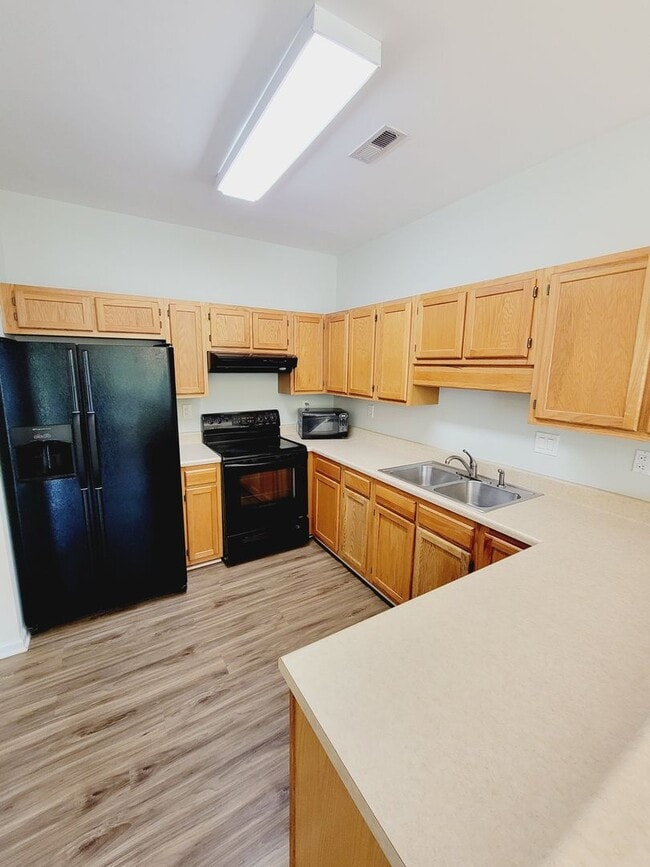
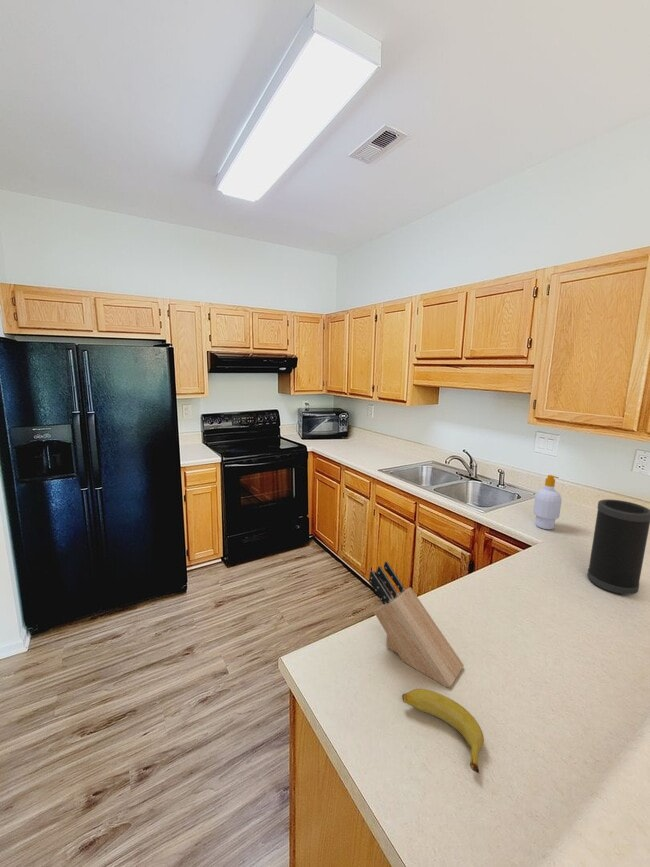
+ soap bottle (547, 501)
+ banana (442, 719)
+ speaker (617, 545)
+ knife block (411, 616)
